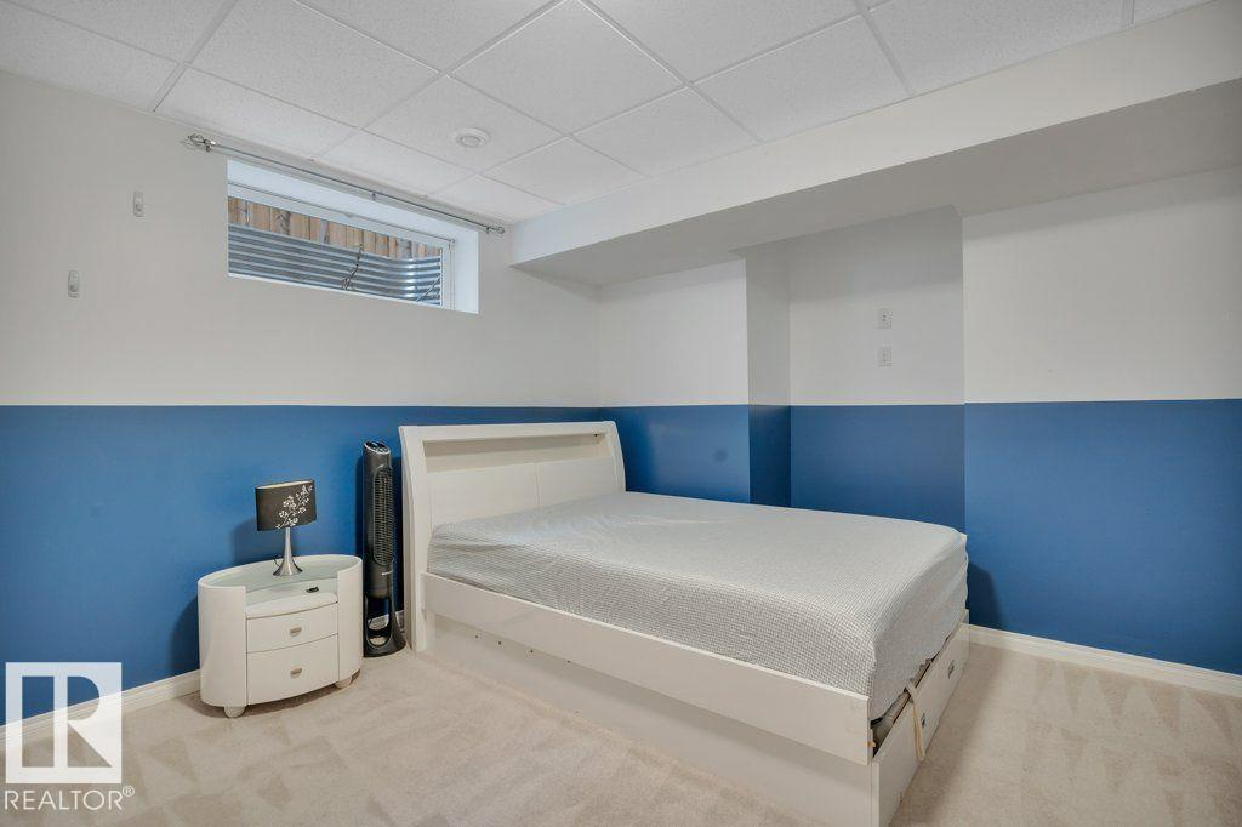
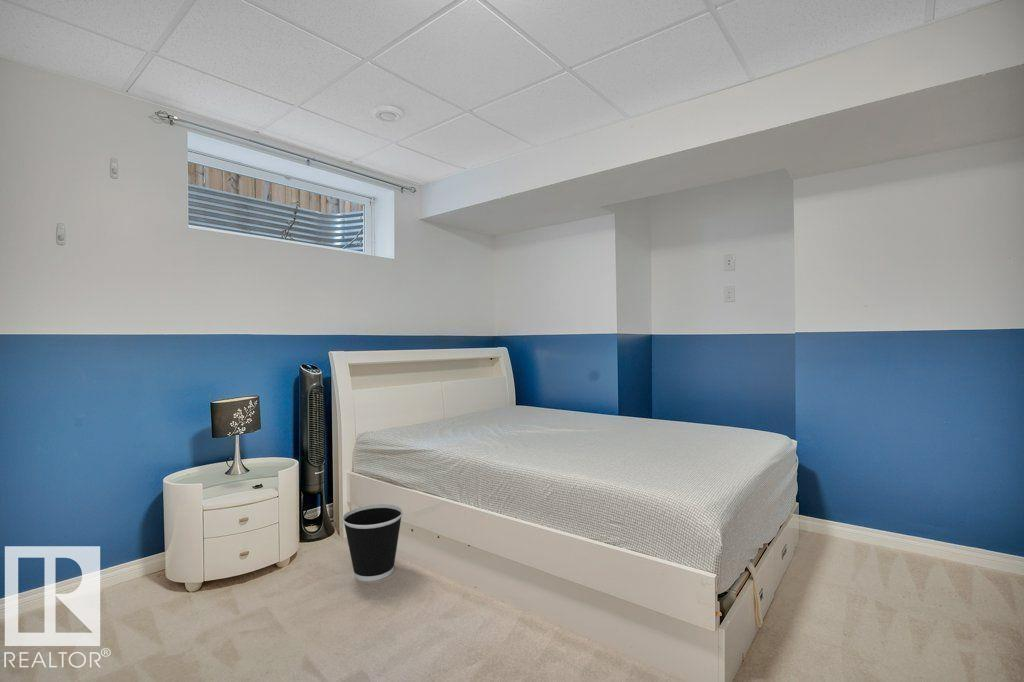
+ wastebasket (373, 542)
